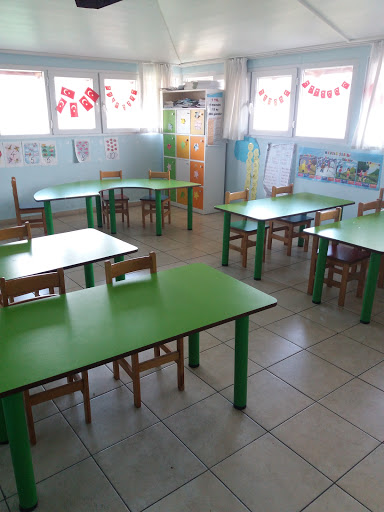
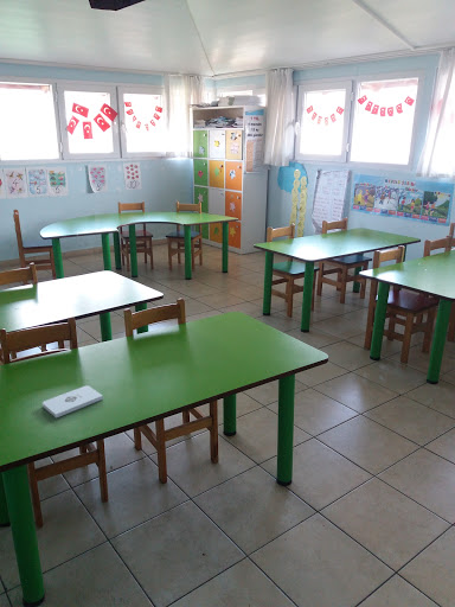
+ notepad (72, 400)
